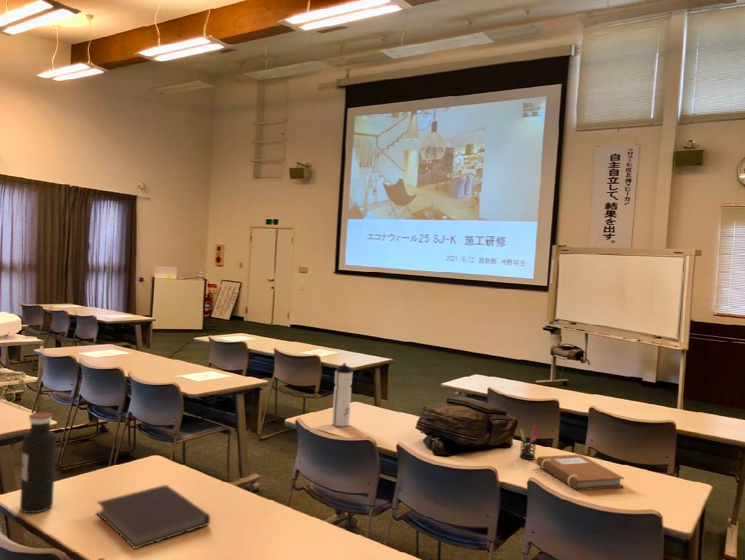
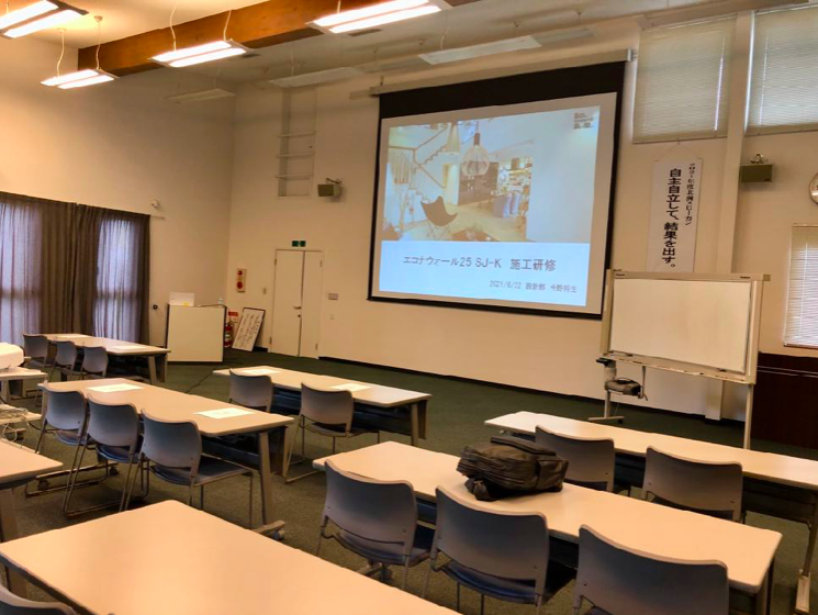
- notebook (152, 513)
- water bottle (38, 461)
- water bottle (342, 393)
- pen holder (527, 441)
- notebook (576, 470)
